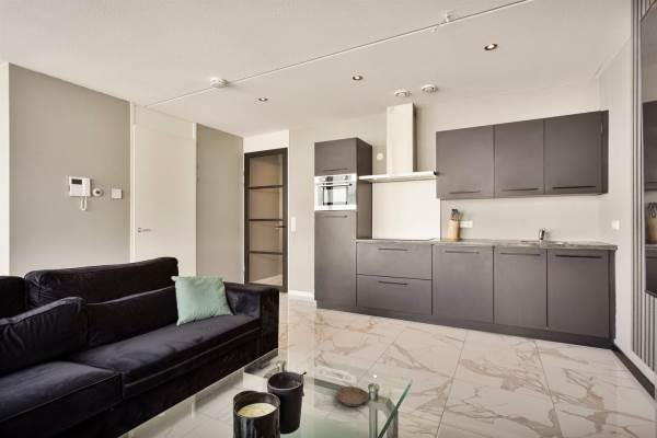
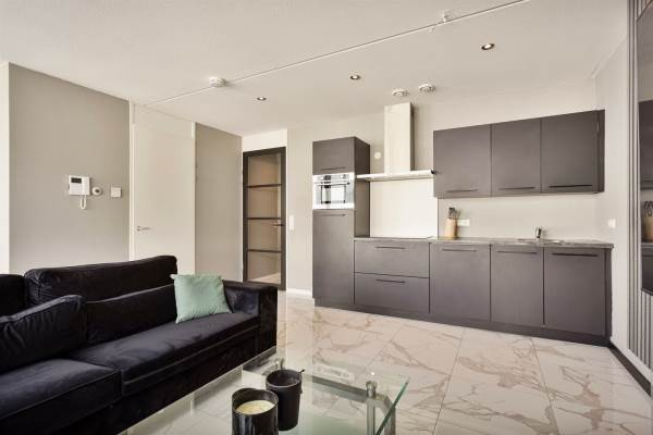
- saucer (351, 396)
